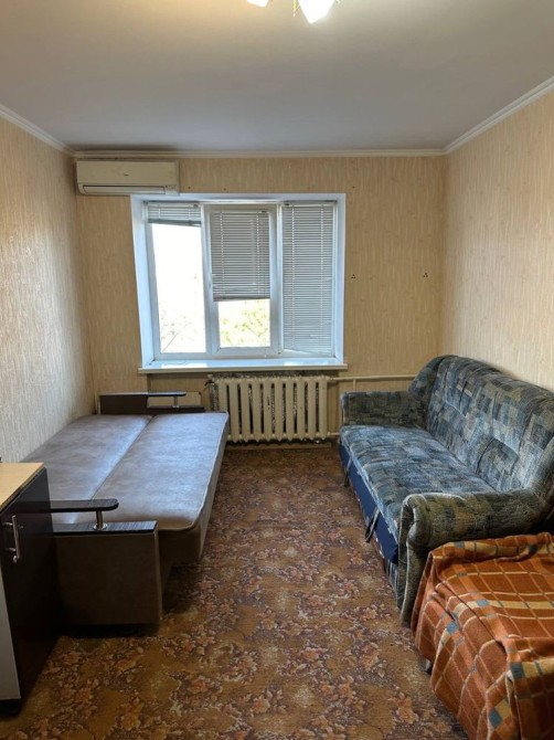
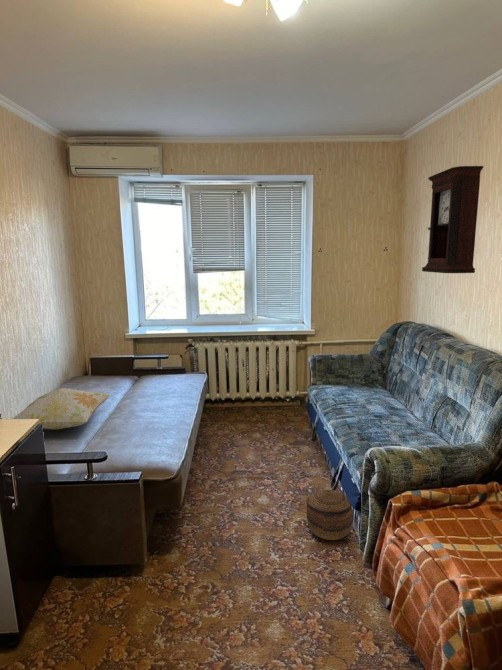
+ basket (329, 512)
+ pendulum clock (448, 223)
+ decorative pillow (62, 408)
